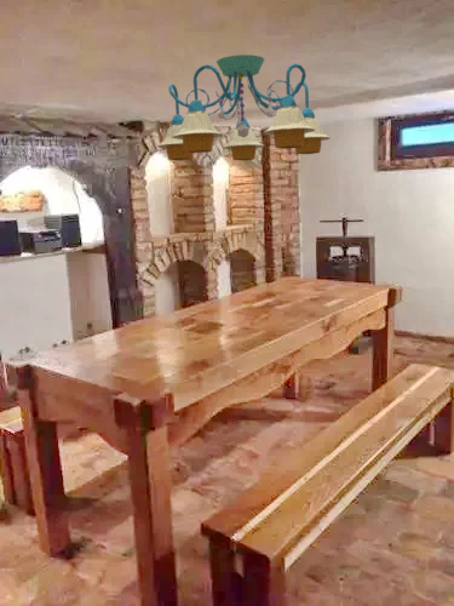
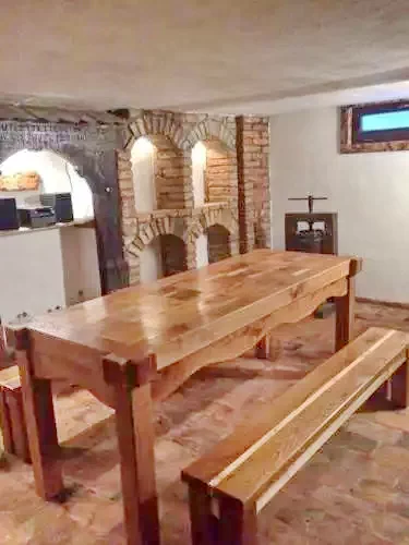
- chandelier (242, 109)
